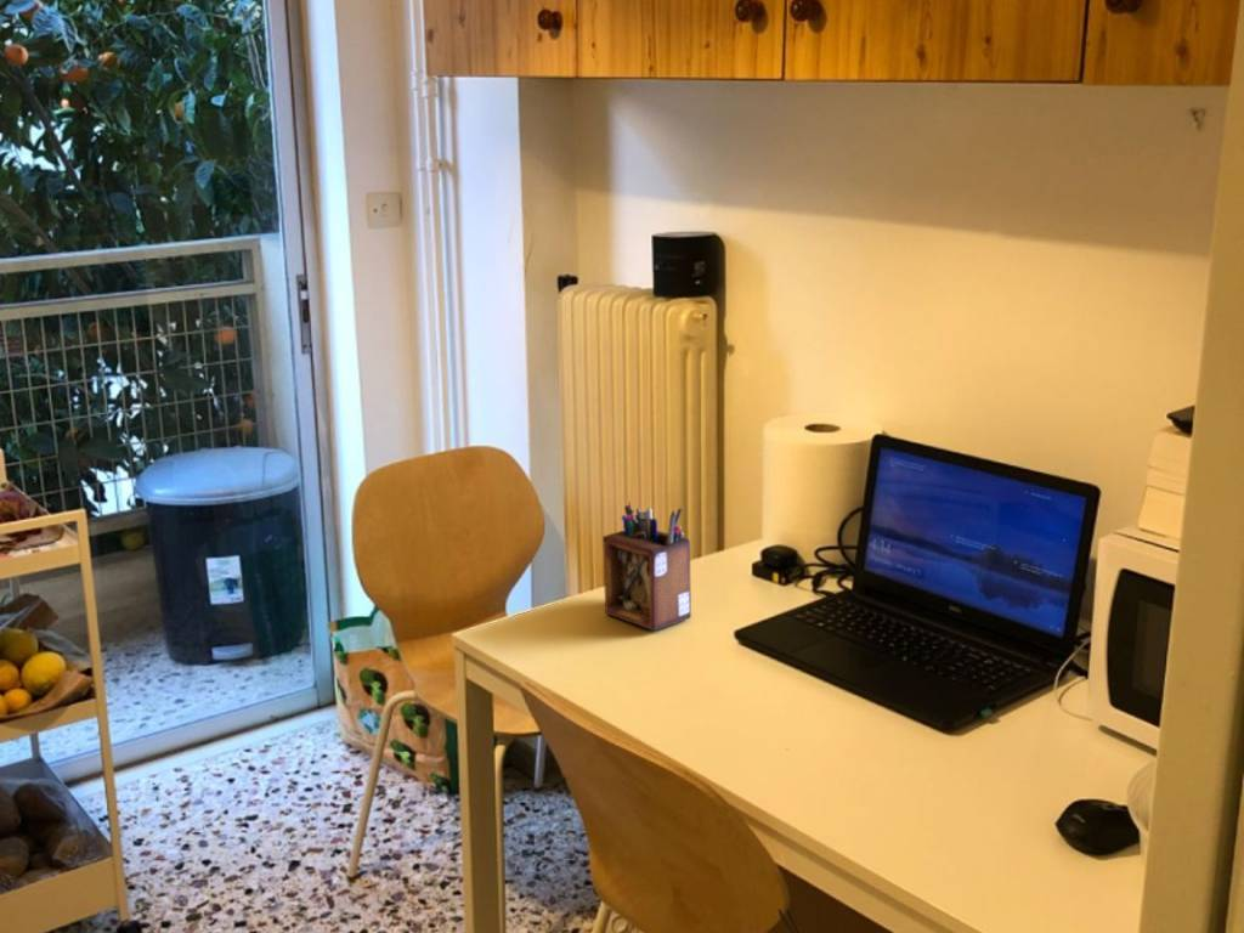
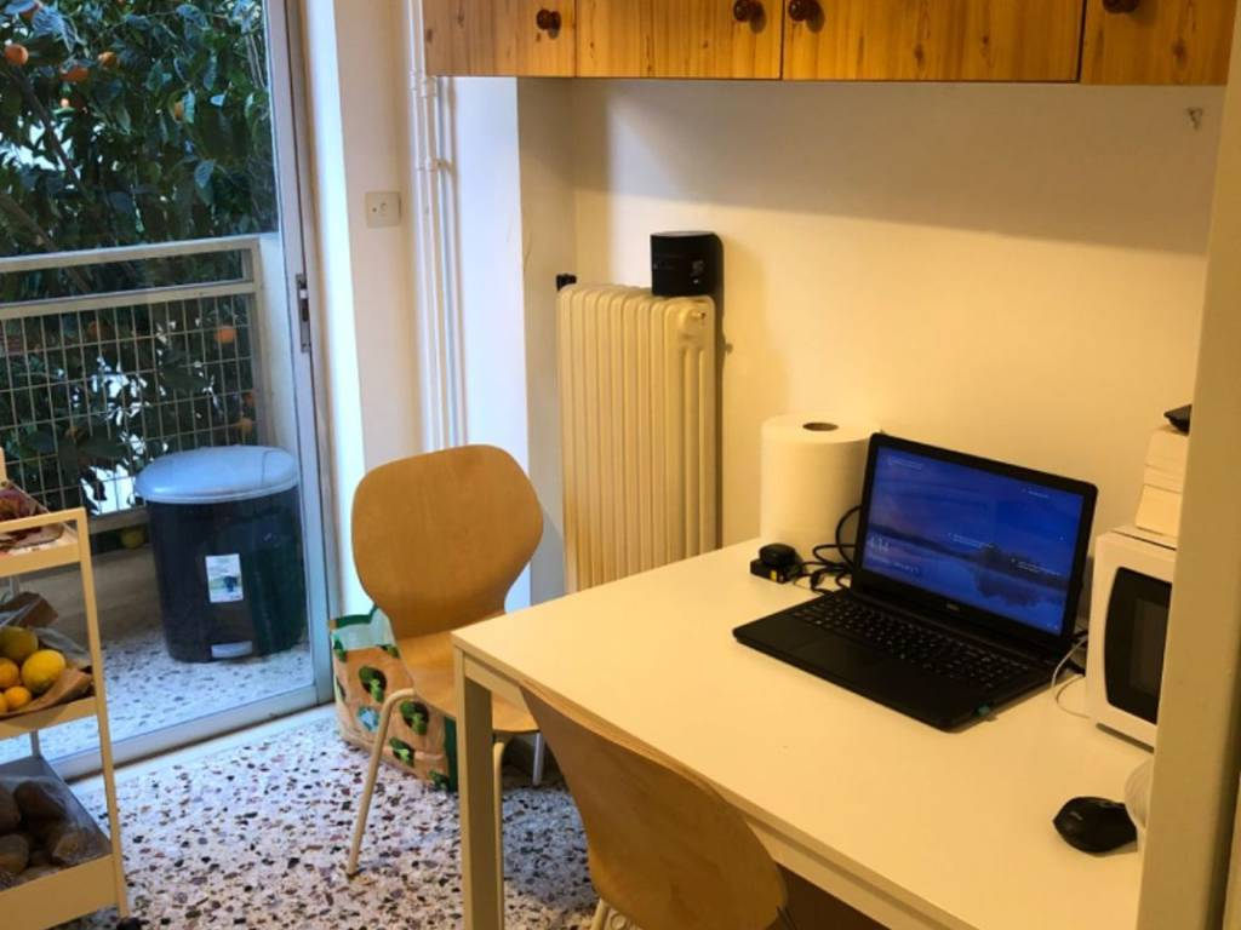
- desk organizer (646, 561)
